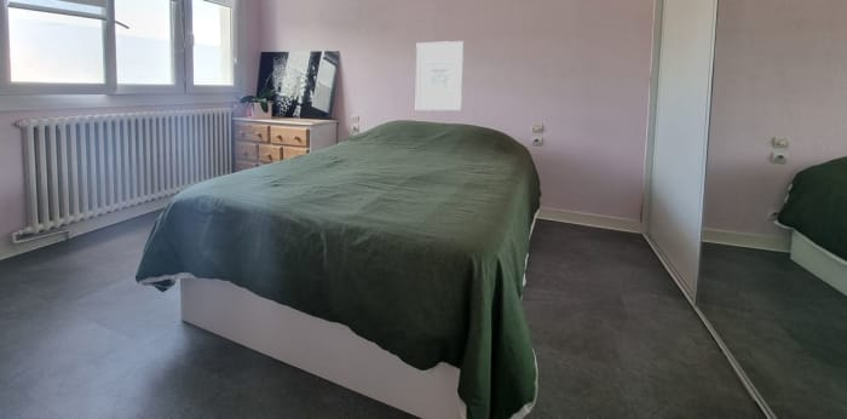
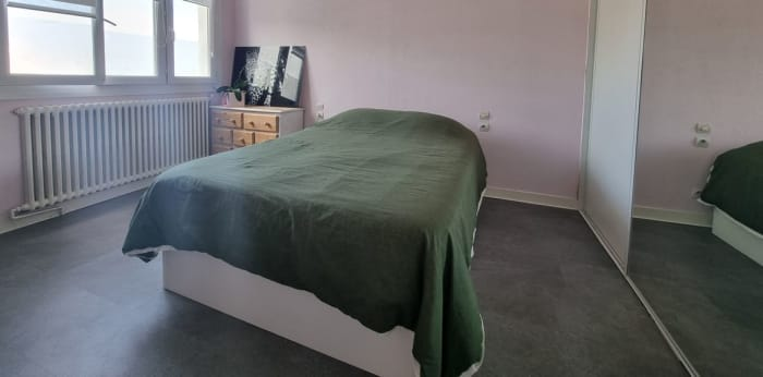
- wall art (438, 76)
